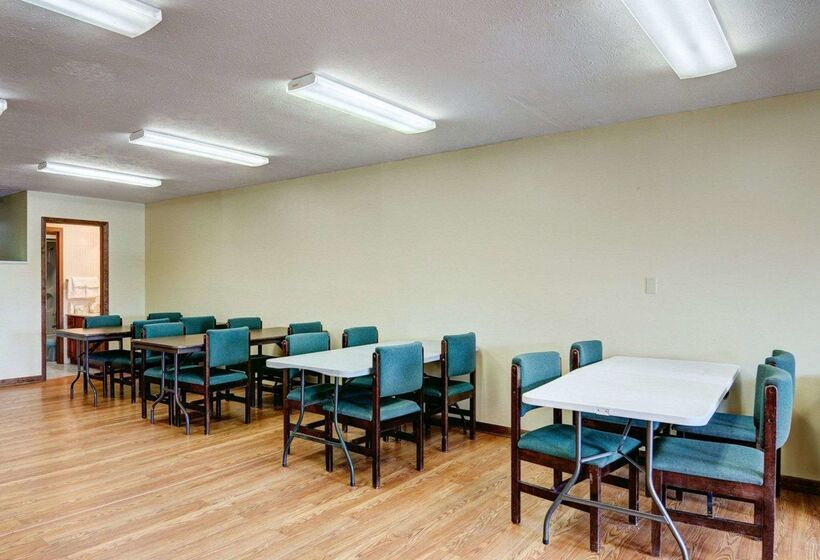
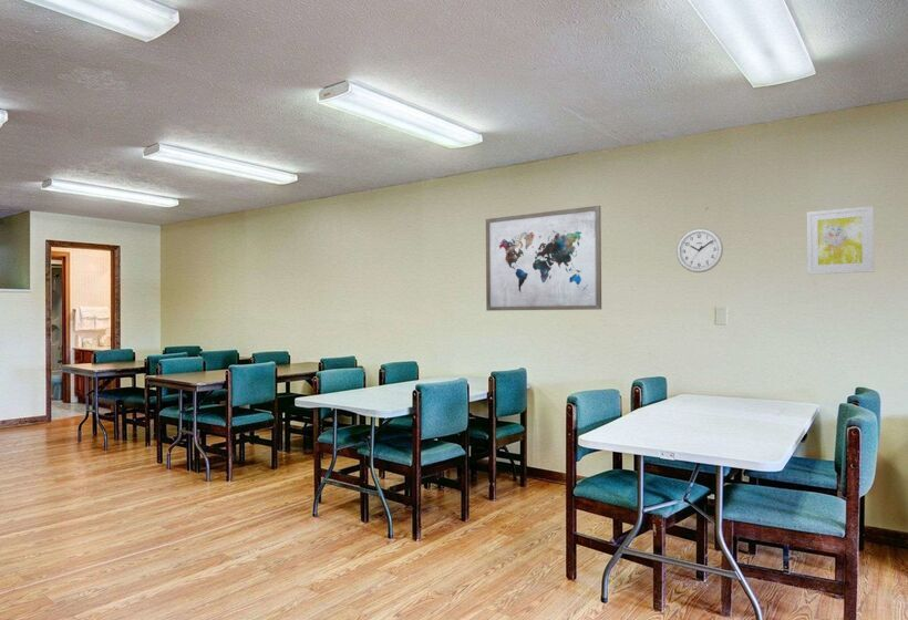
+ wall art (539, 261)
+ wall art (839, 240)
+ wall clock (699, 250)
